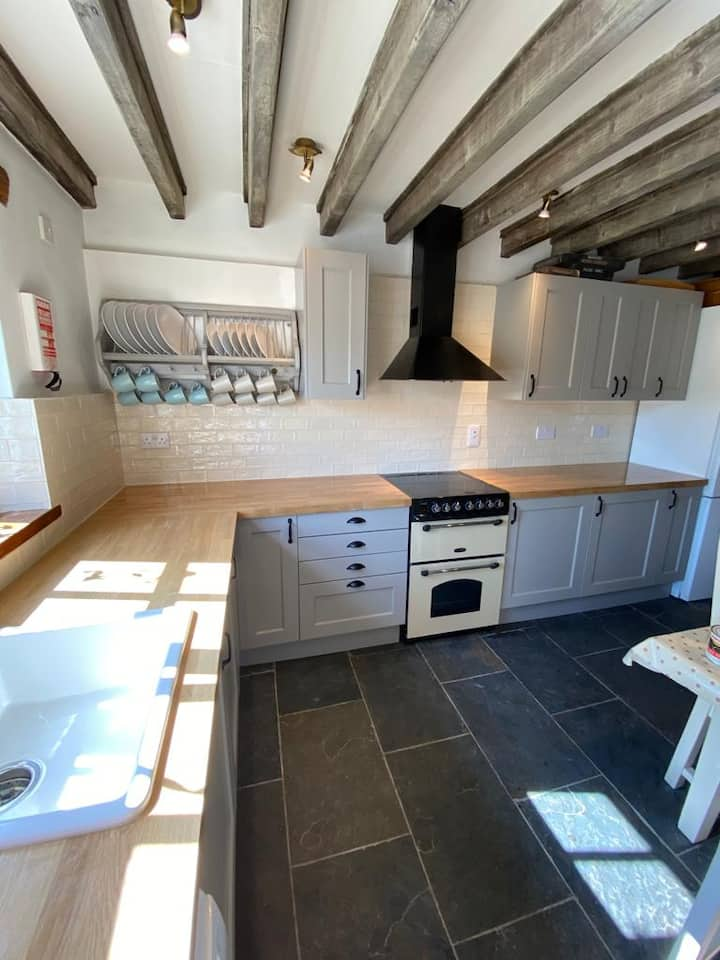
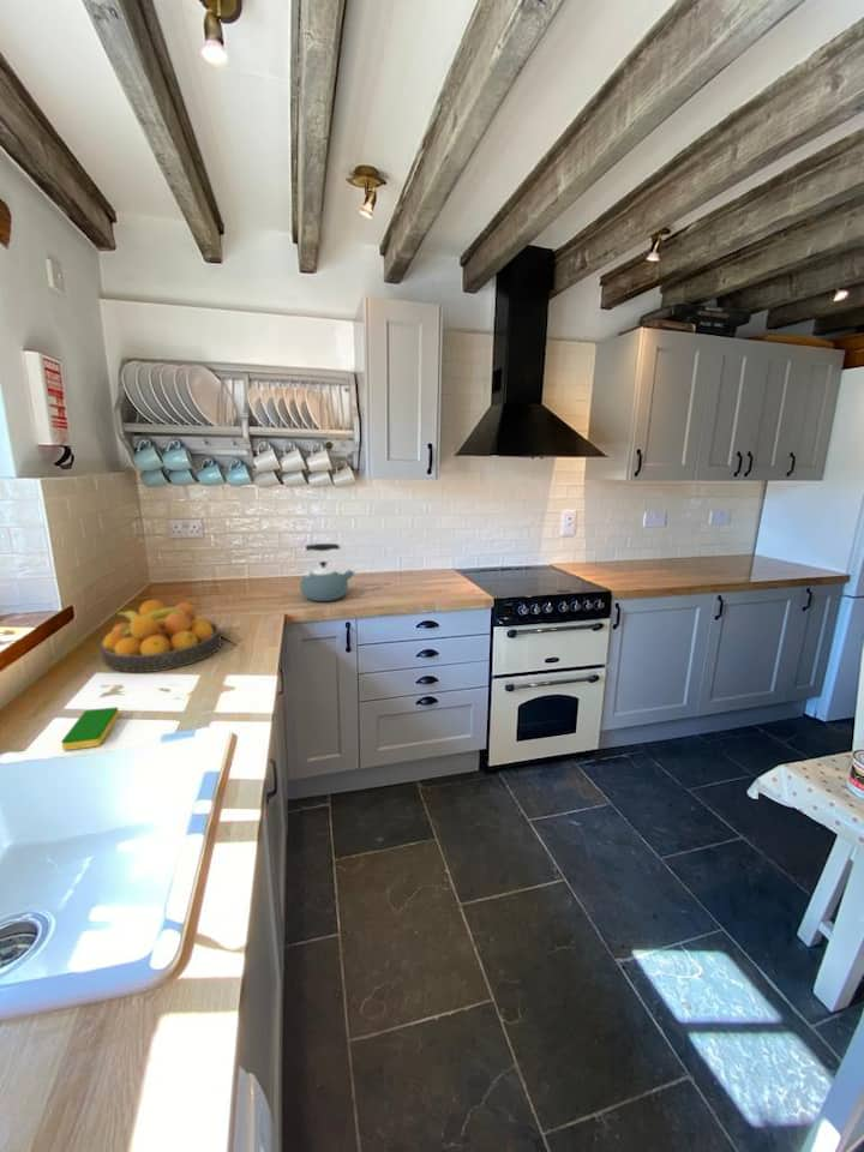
+ kettle (328, 570)
+ dish sponge (91, 727)
+ fruit bowl (162, 628)
